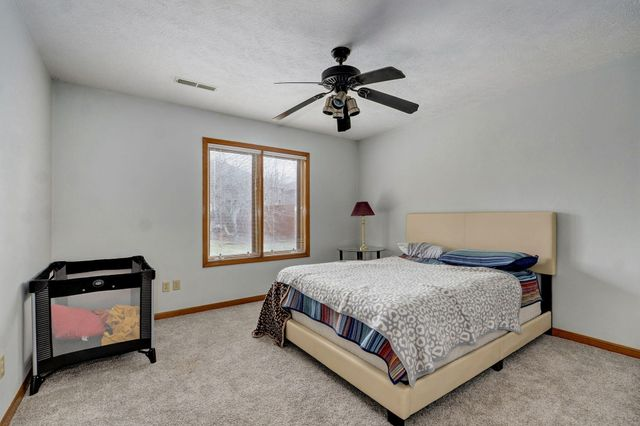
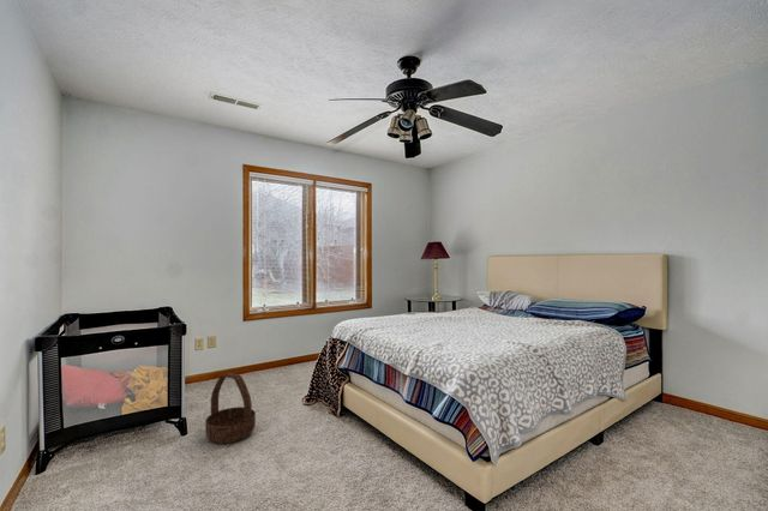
+ basket (230, 408)
